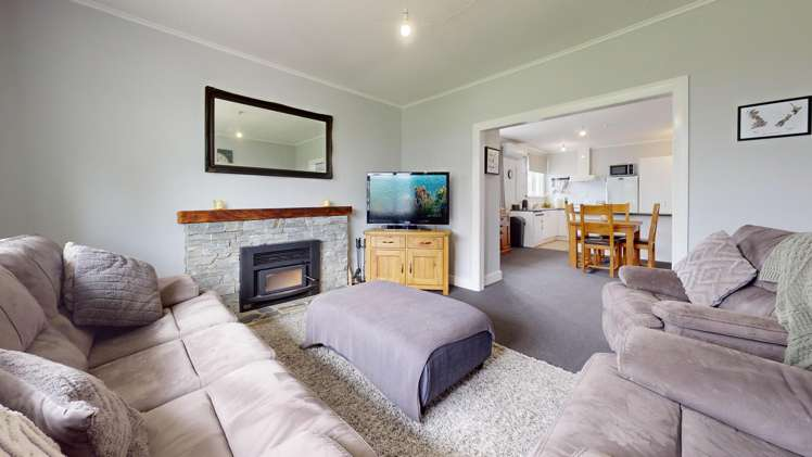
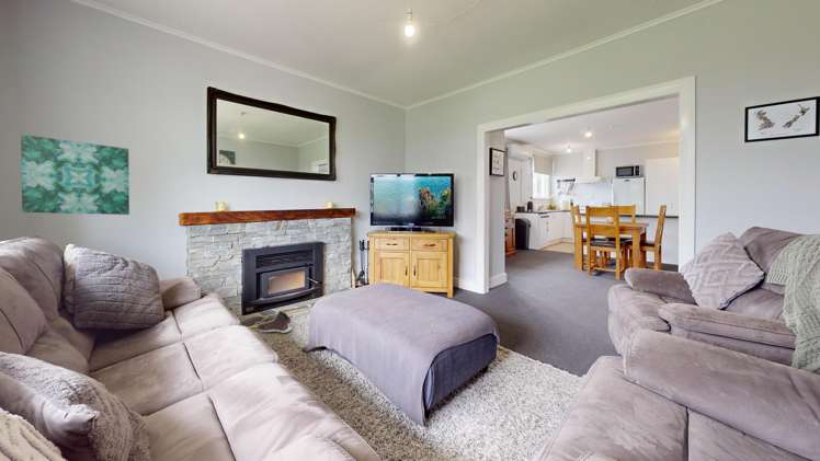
+ sneaker (275, 321)
+ wall art (80, 177)
